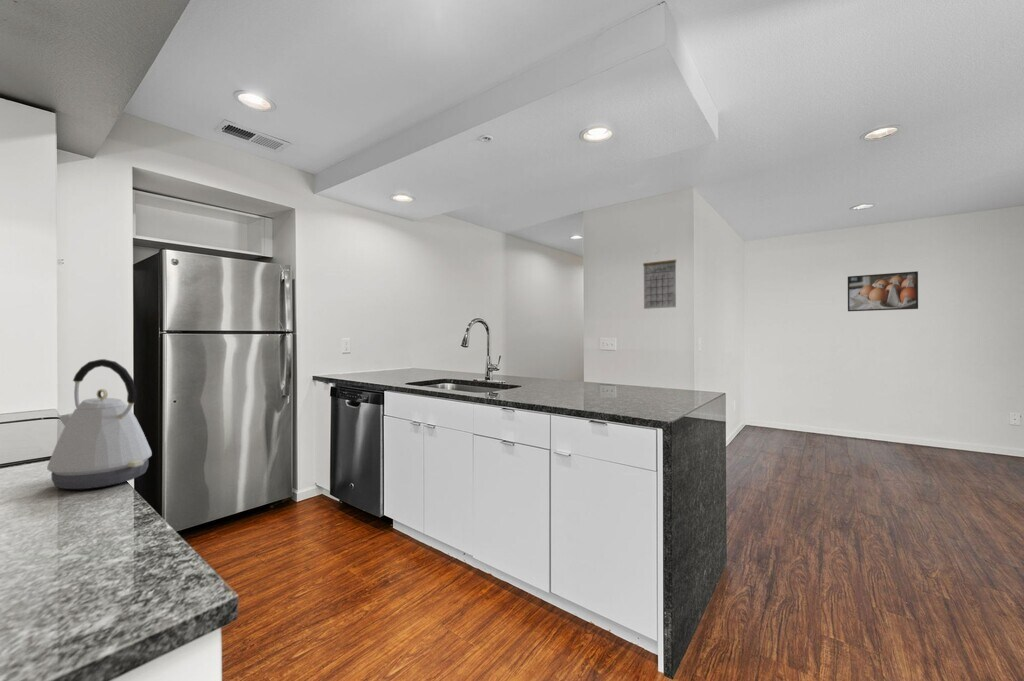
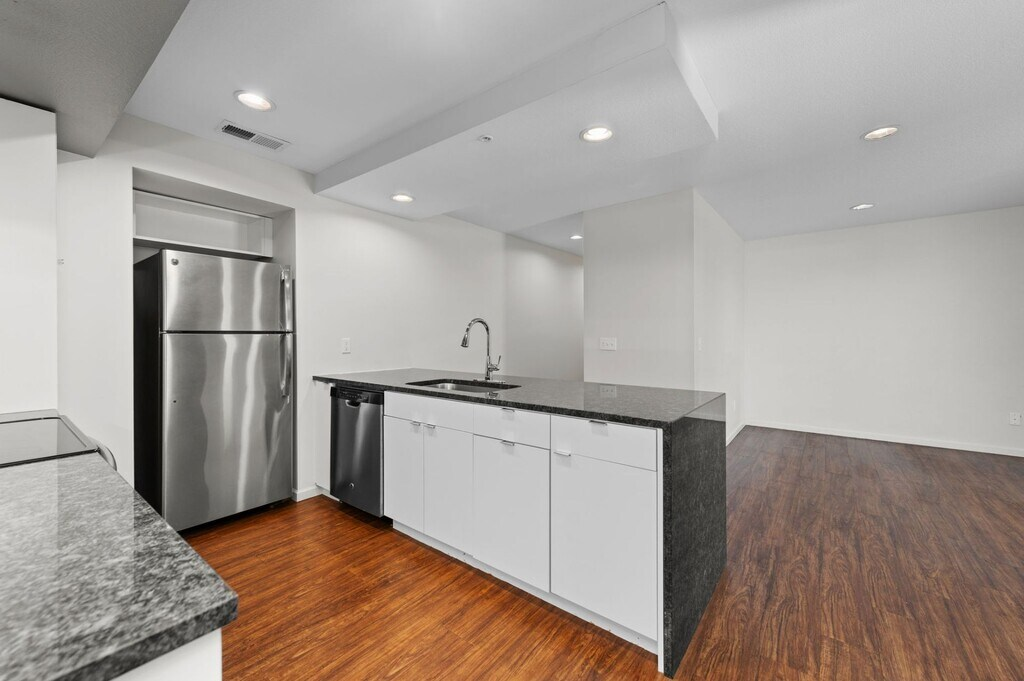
- kettle (100, 419)
- calendar (659, 279)
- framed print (881, 292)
